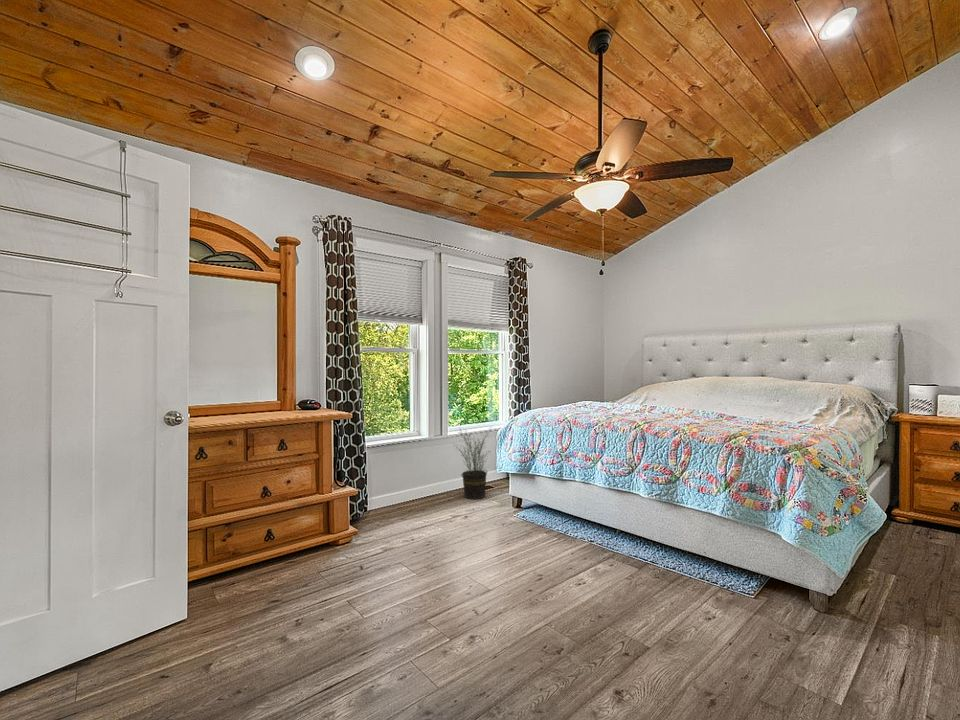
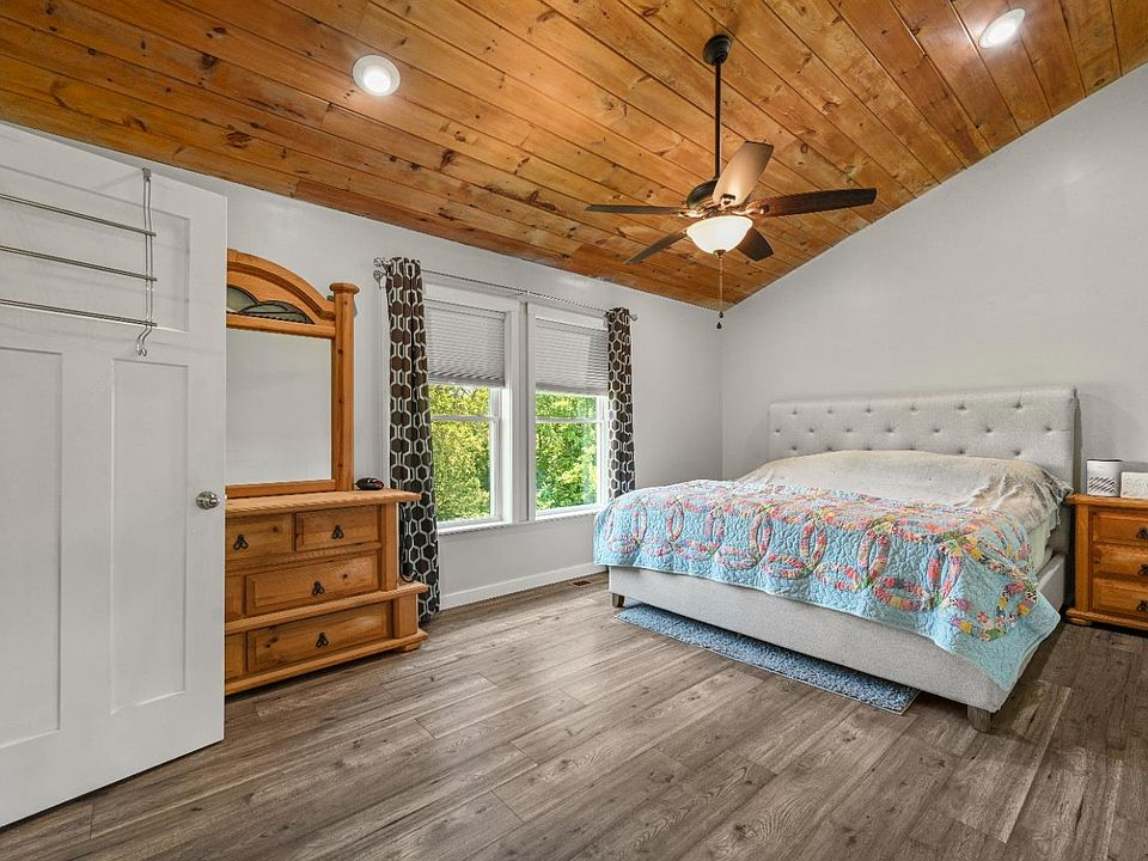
- potted plant (471, 460)
